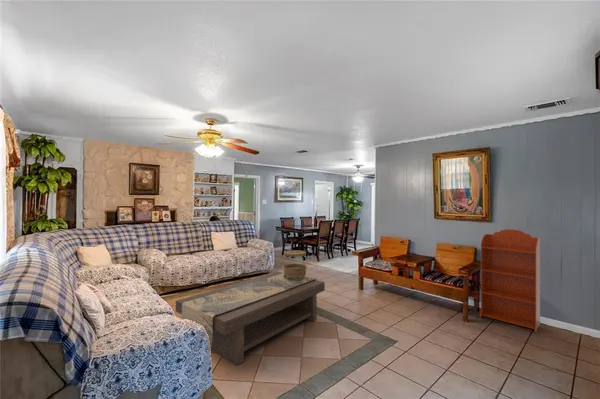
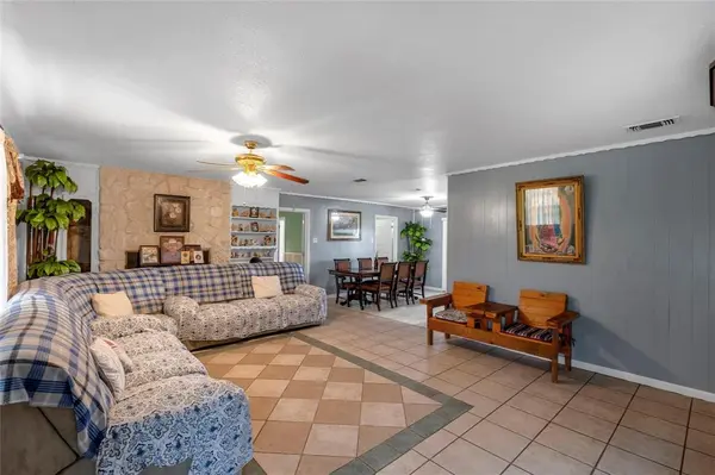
- coffee table (257, 308)
- bookcase (509, 275)
- decorative container (295, 264)
